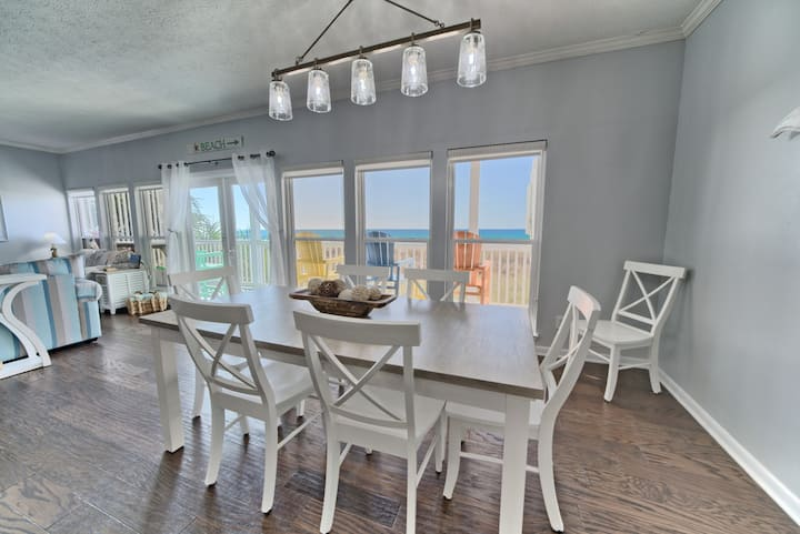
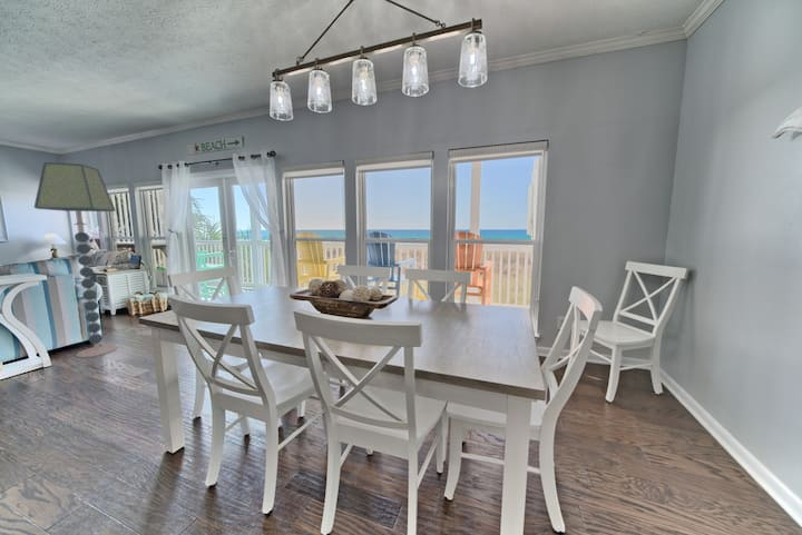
+ floor lamp (85, 261)
